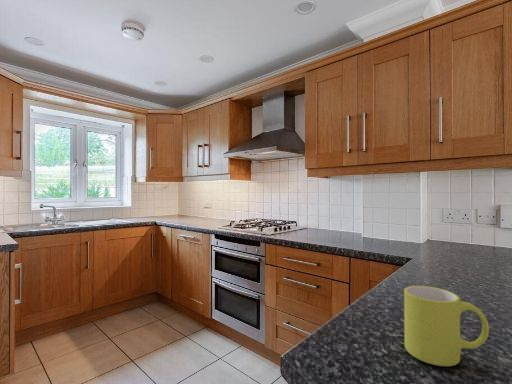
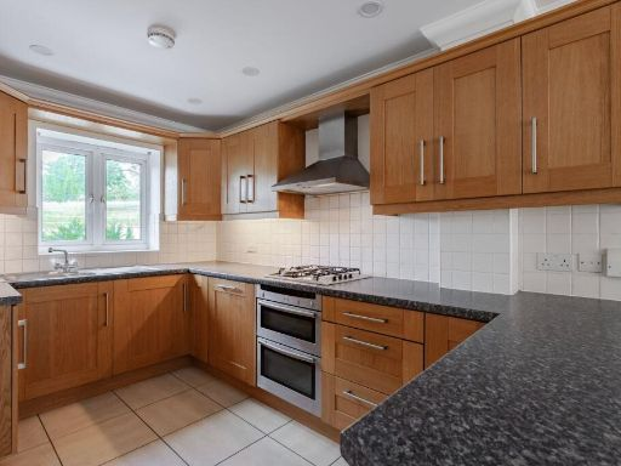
- mug (444, 325)
